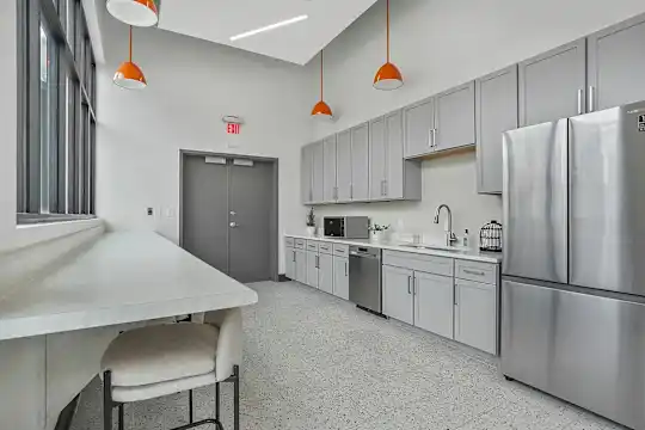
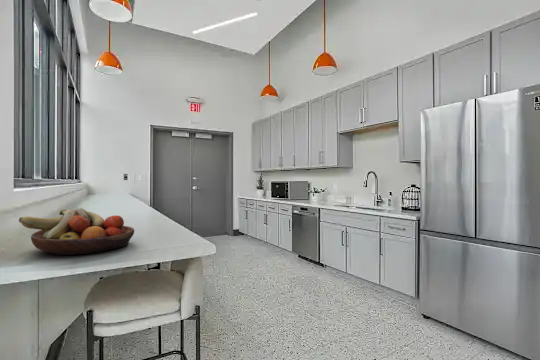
+ fruit bowl (85, 227)
